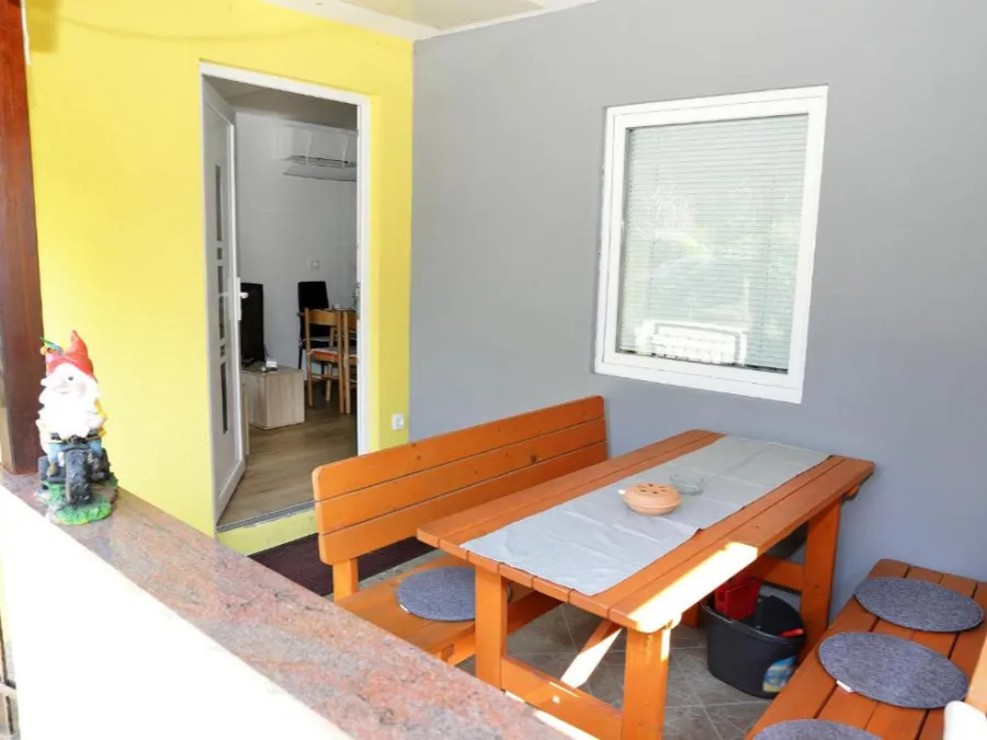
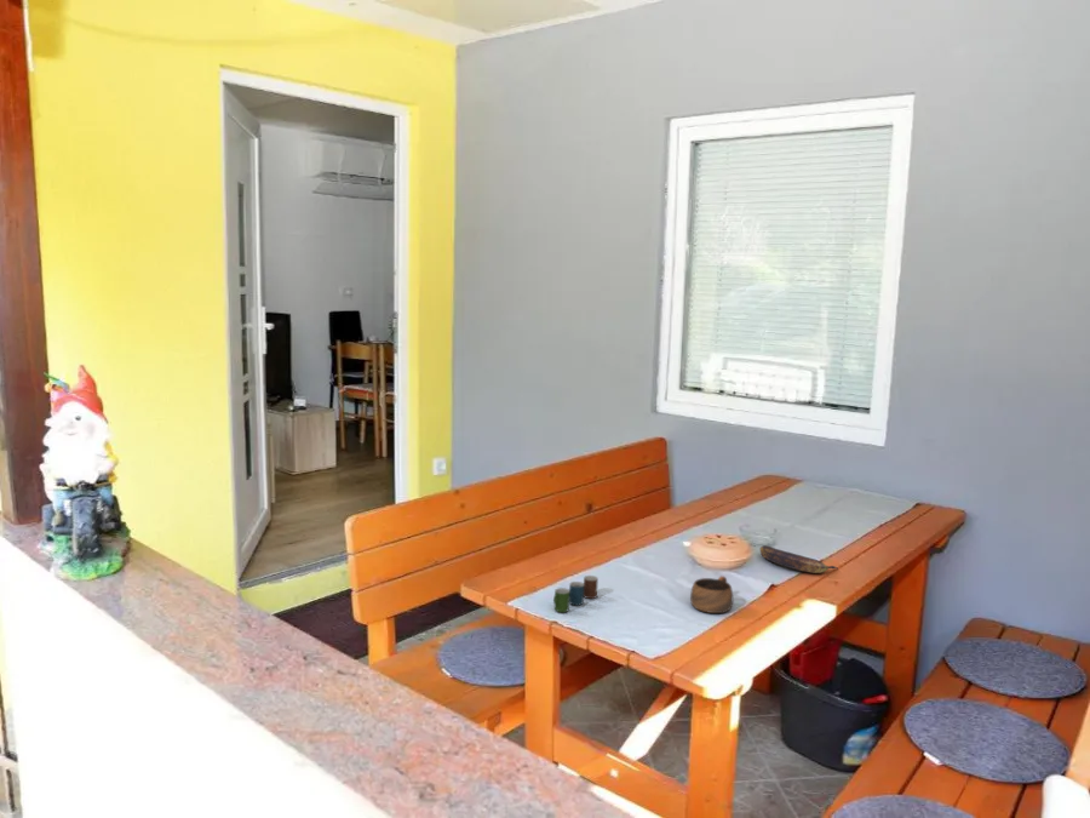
+ cup (716, 593)
+ cup (574, 588)
+ banana (793, 557)
